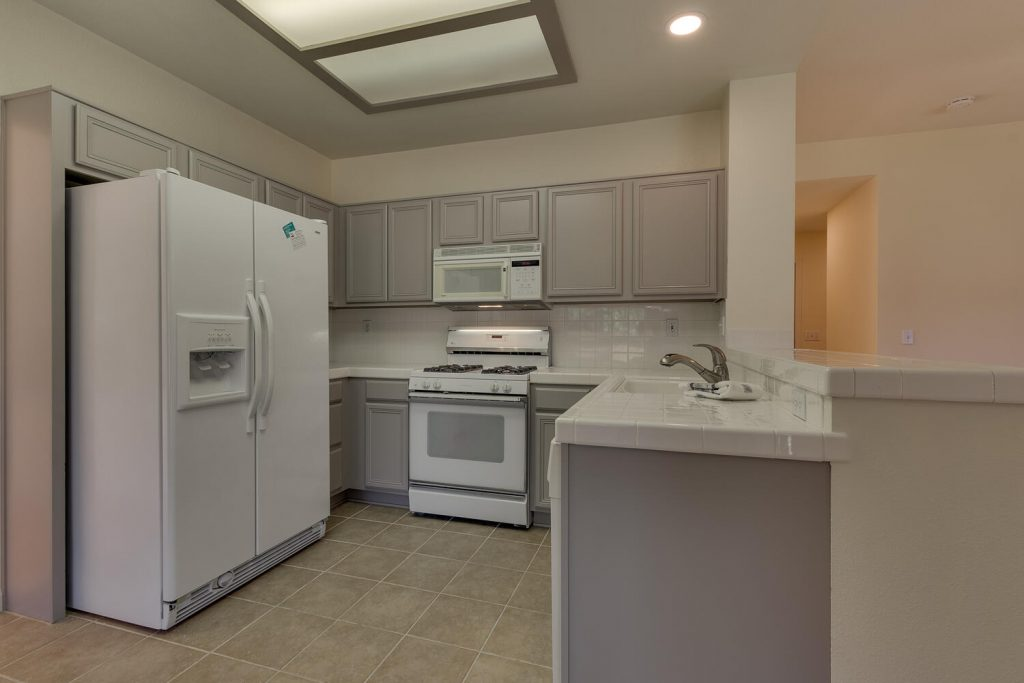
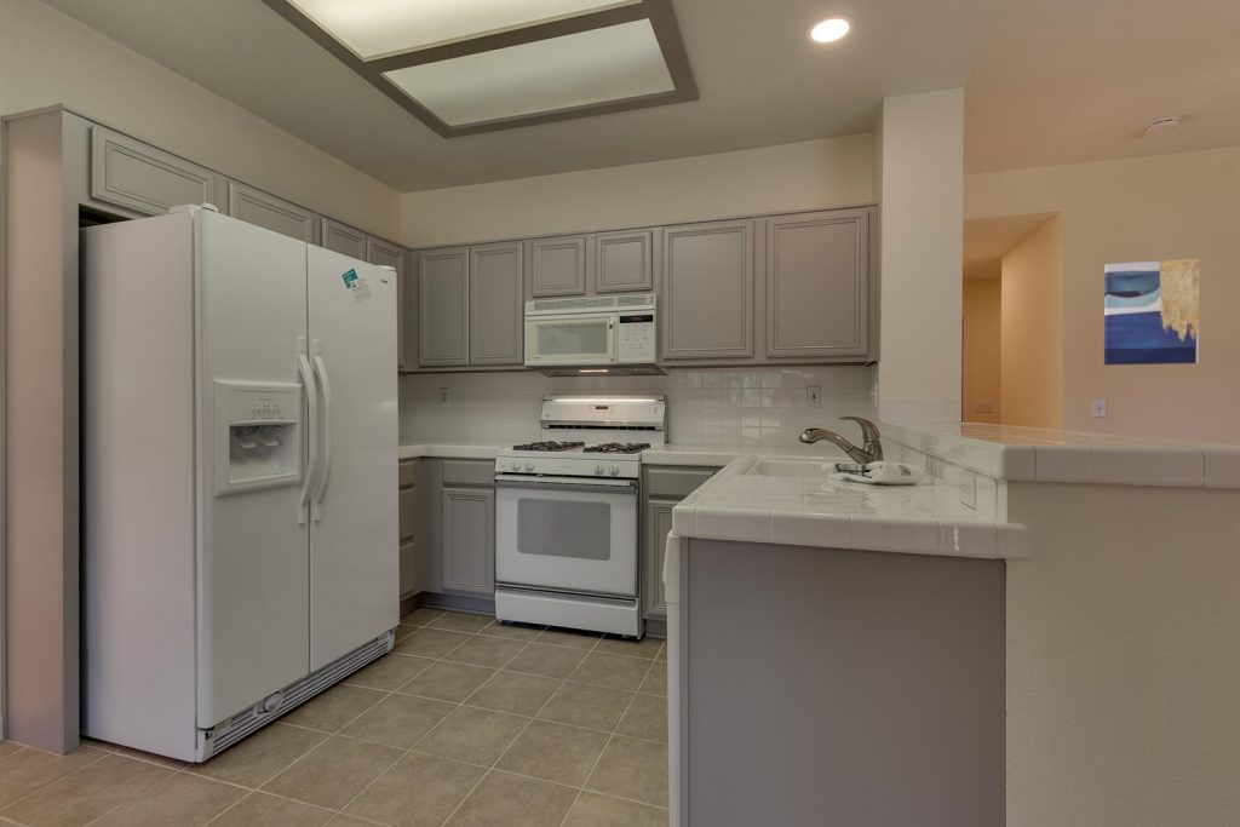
+ wall art (1150, 312)
